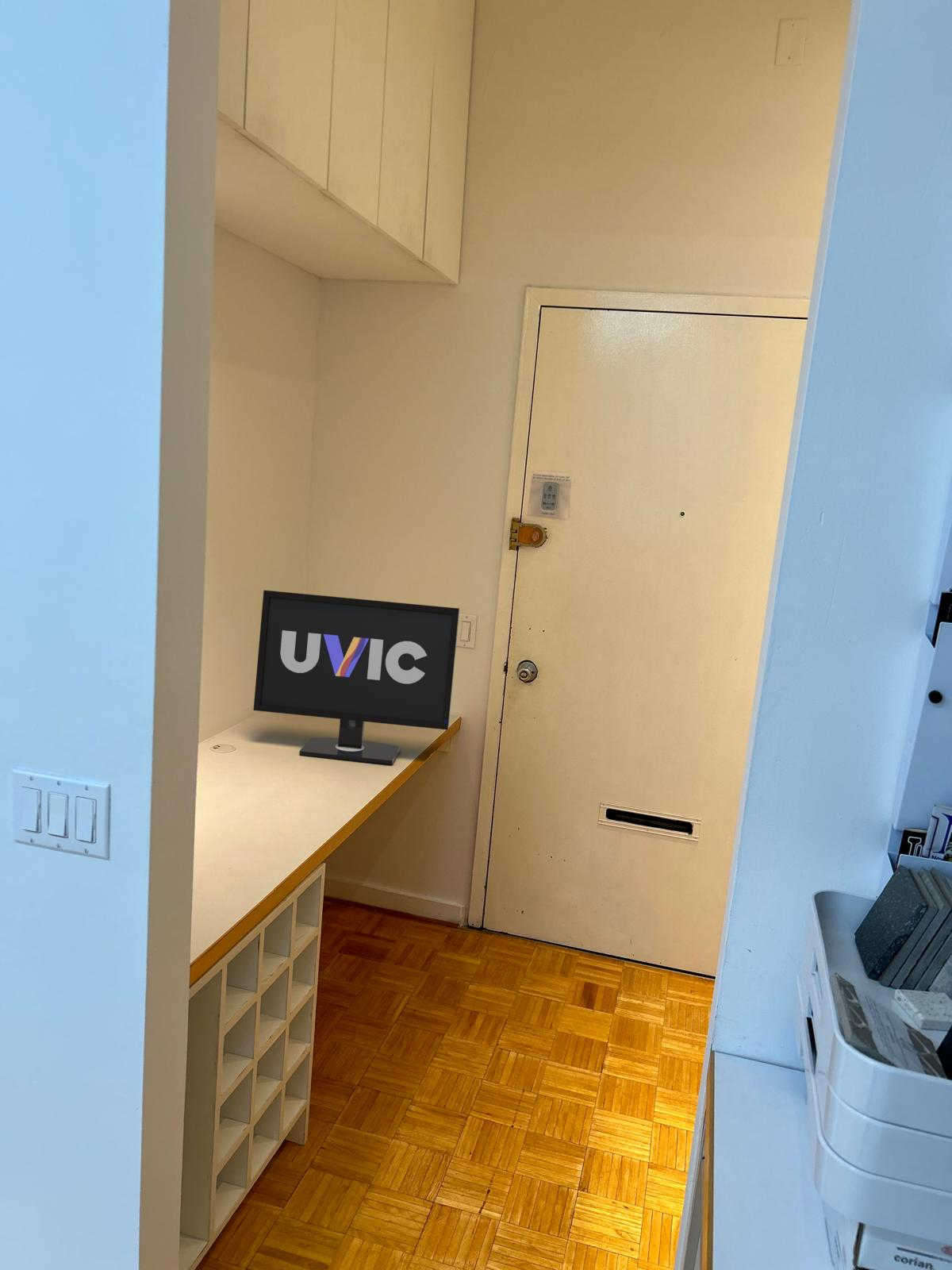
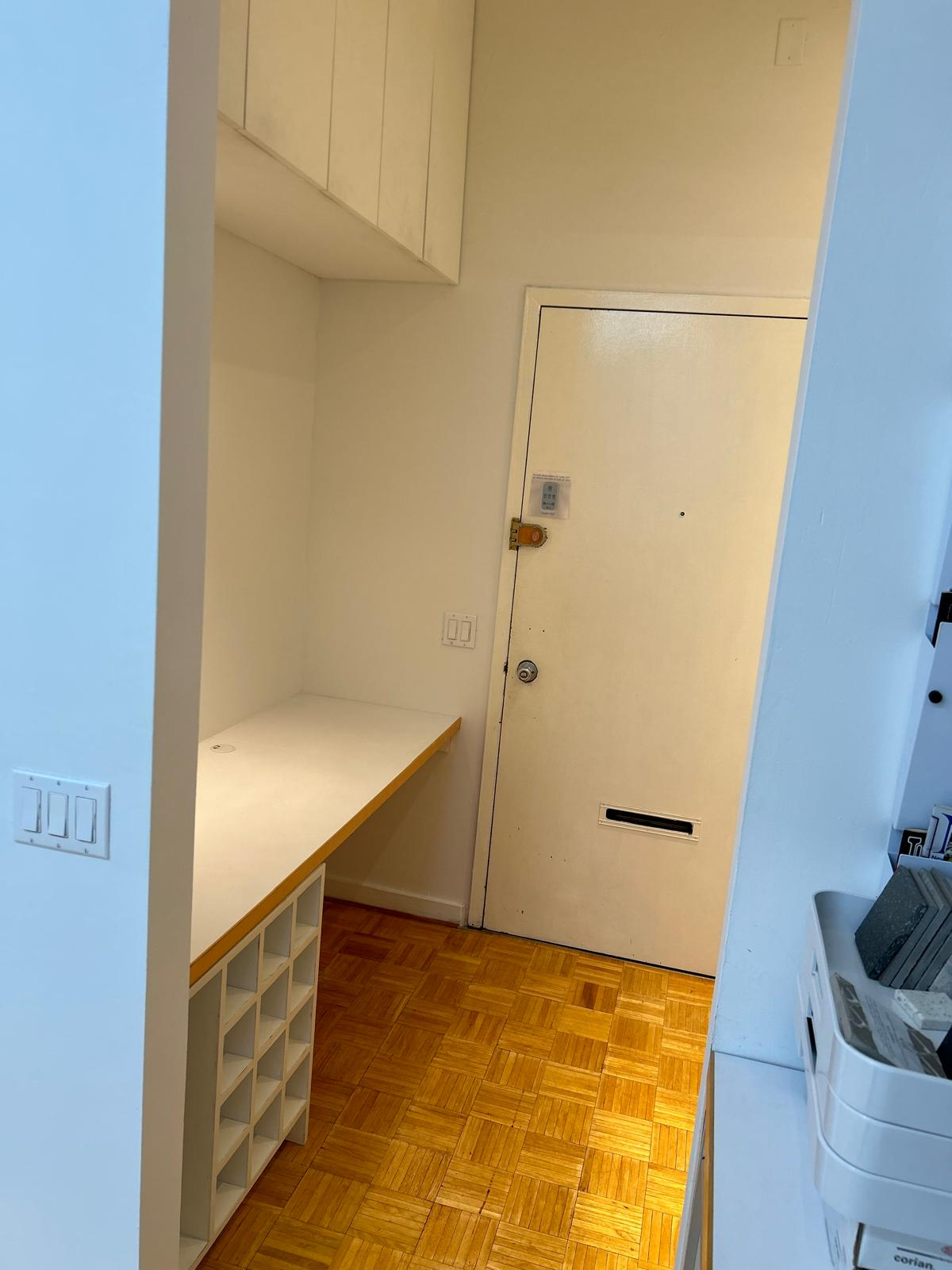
- monitor (354, 676)
